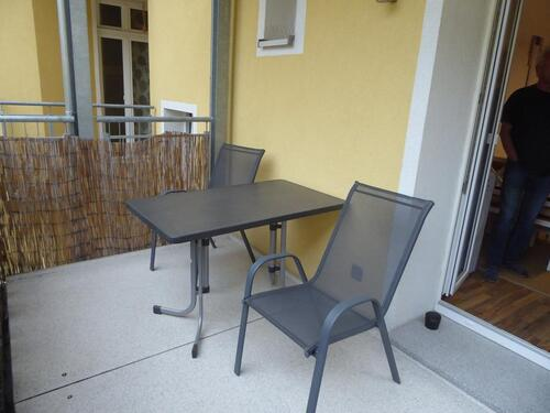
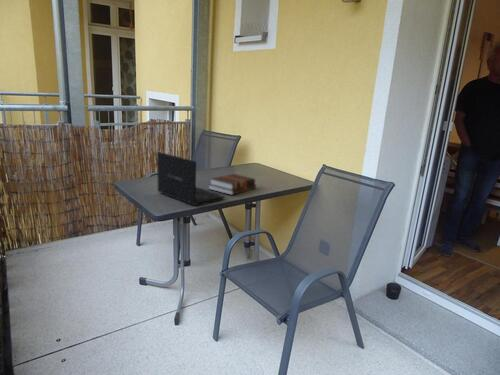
+ hardback book (232, 183)
+ laptop (190, 175)
